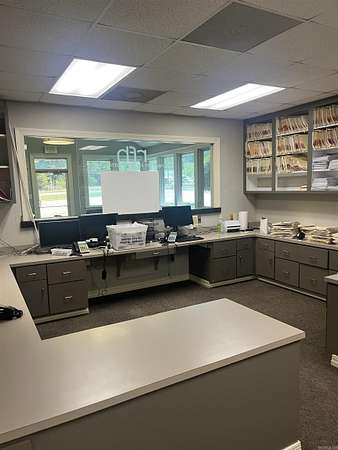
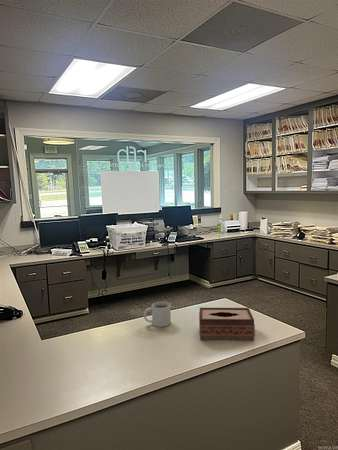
+ tissue box (225, 323)
+ mug (157, 314)
